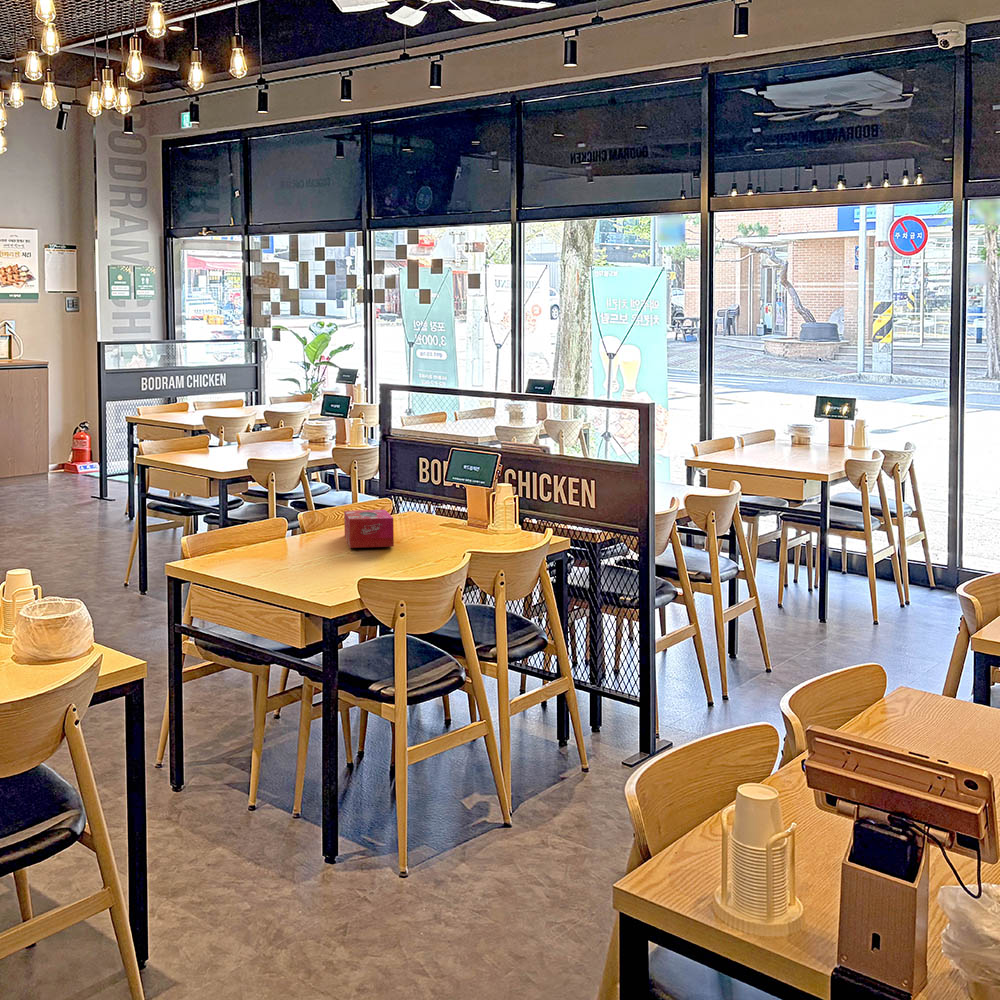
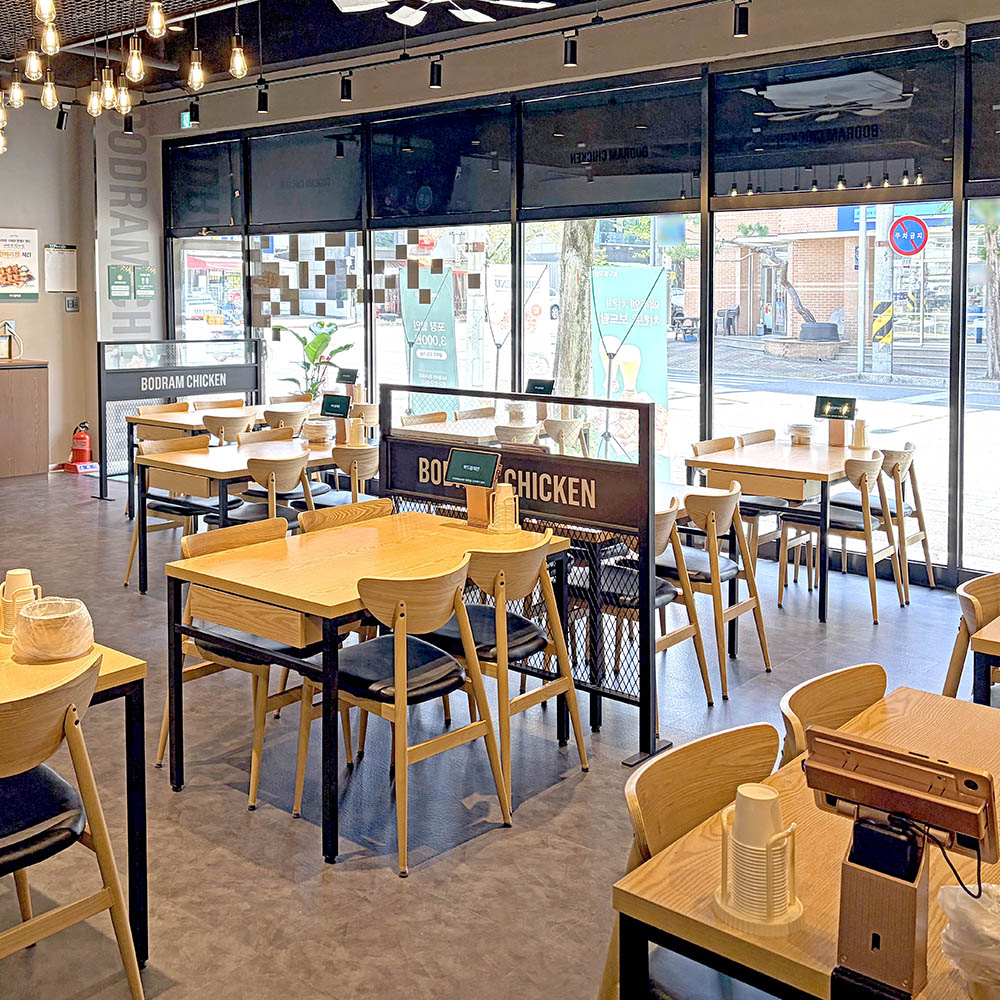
- tissue box (368, 528)
